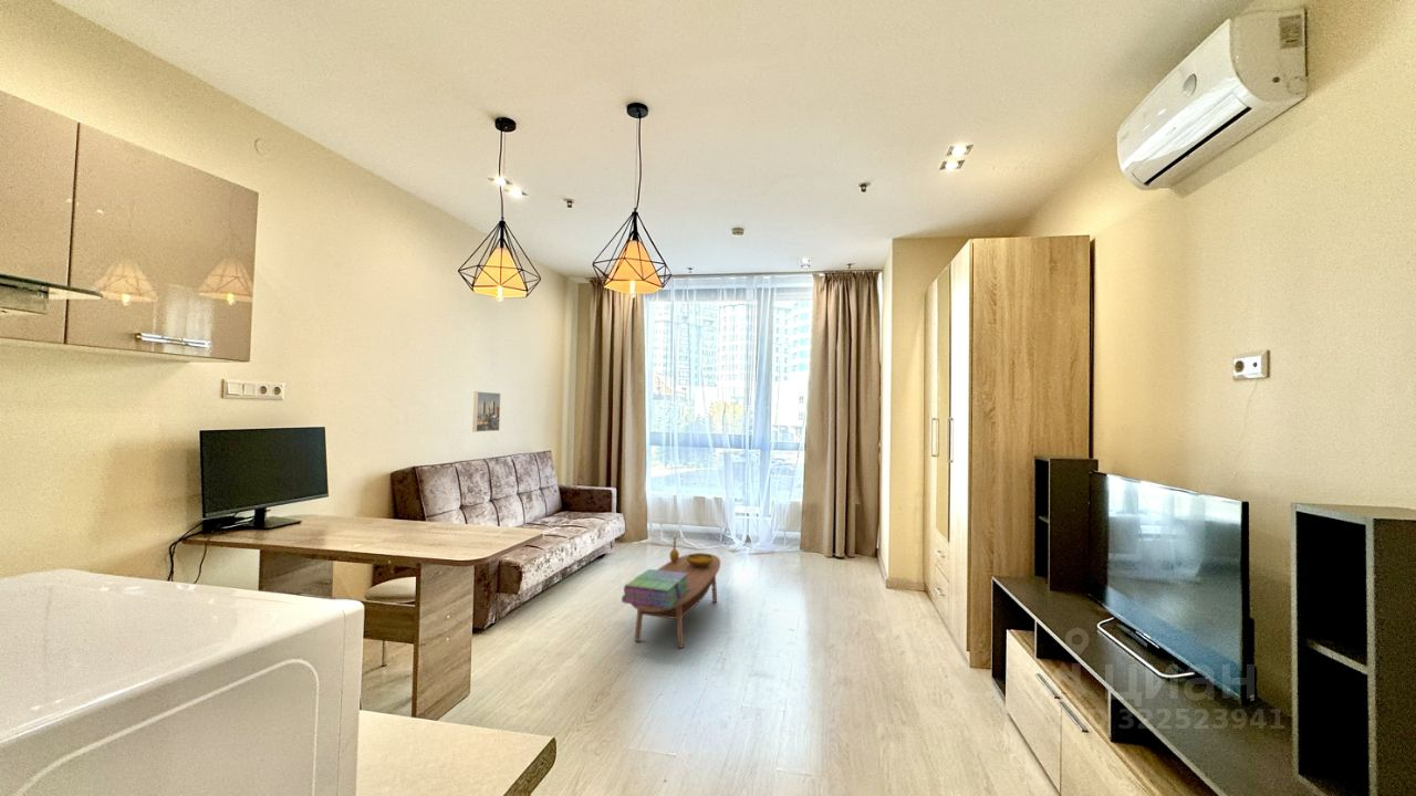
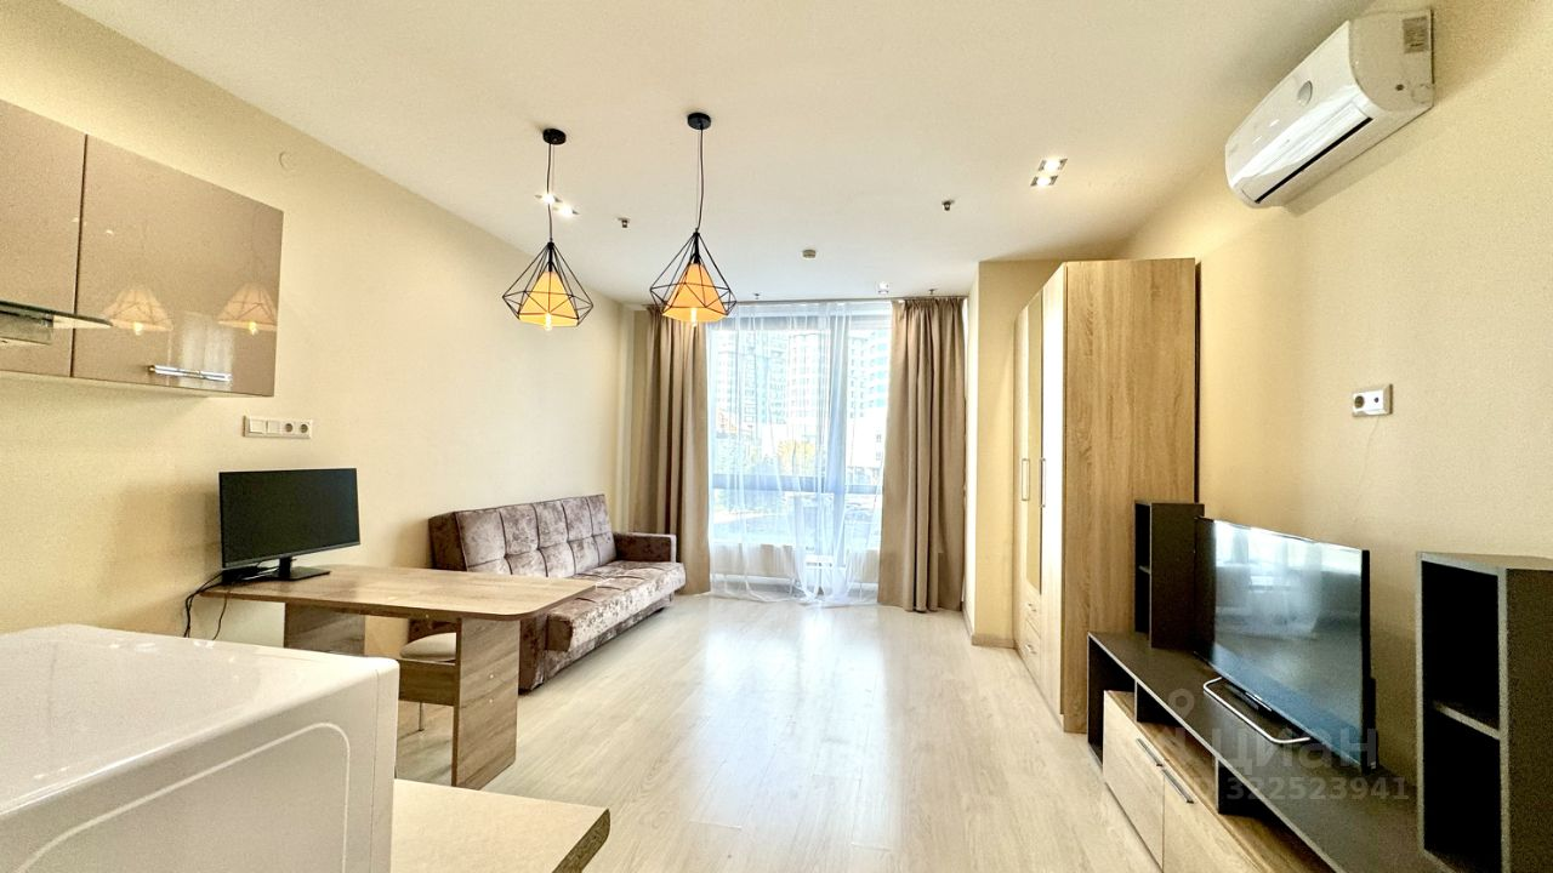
- coffee table (680, 597)
- decorative bowl (690, 554)
- stack of books (656, 586)
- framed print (487, 411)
